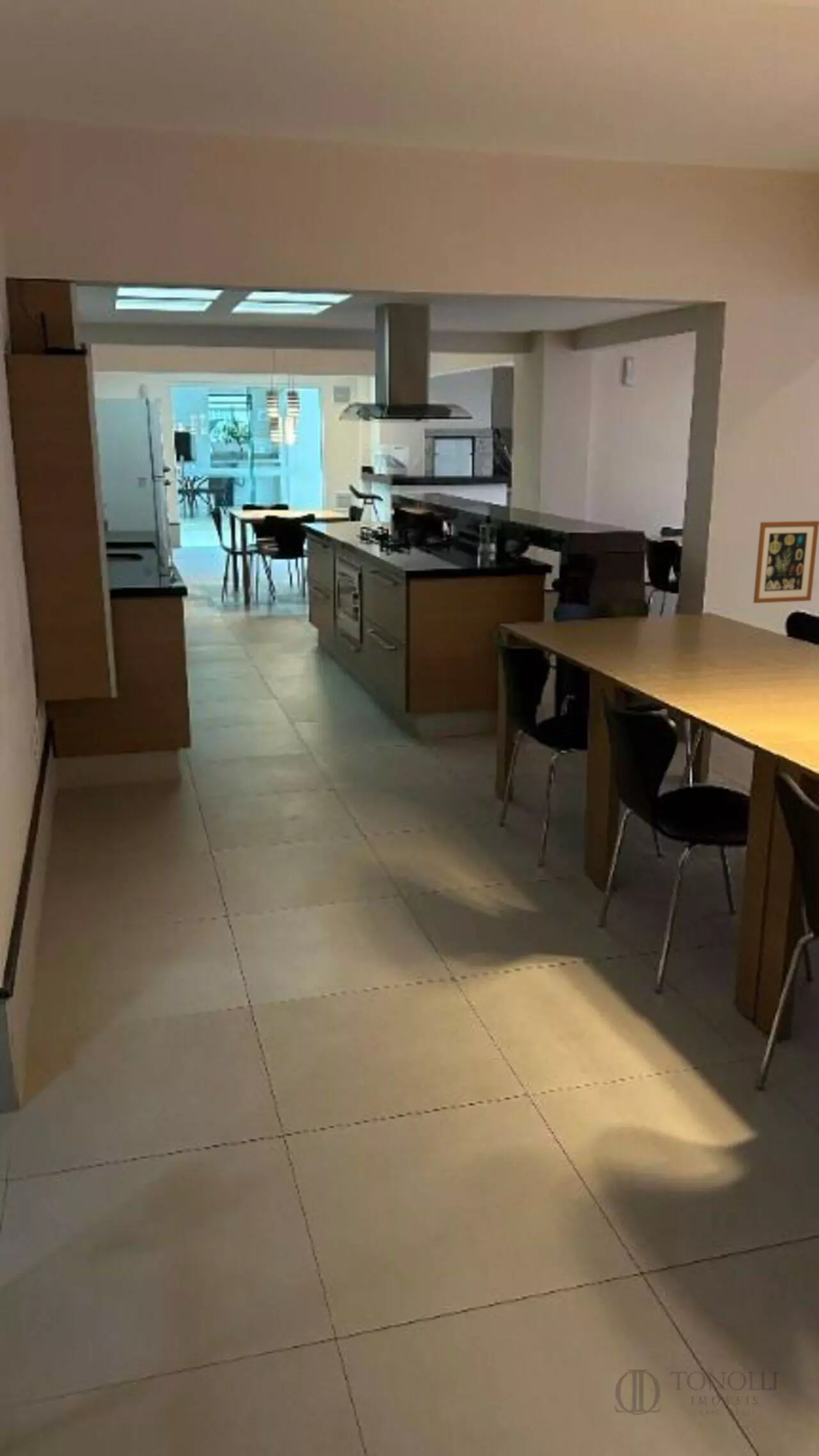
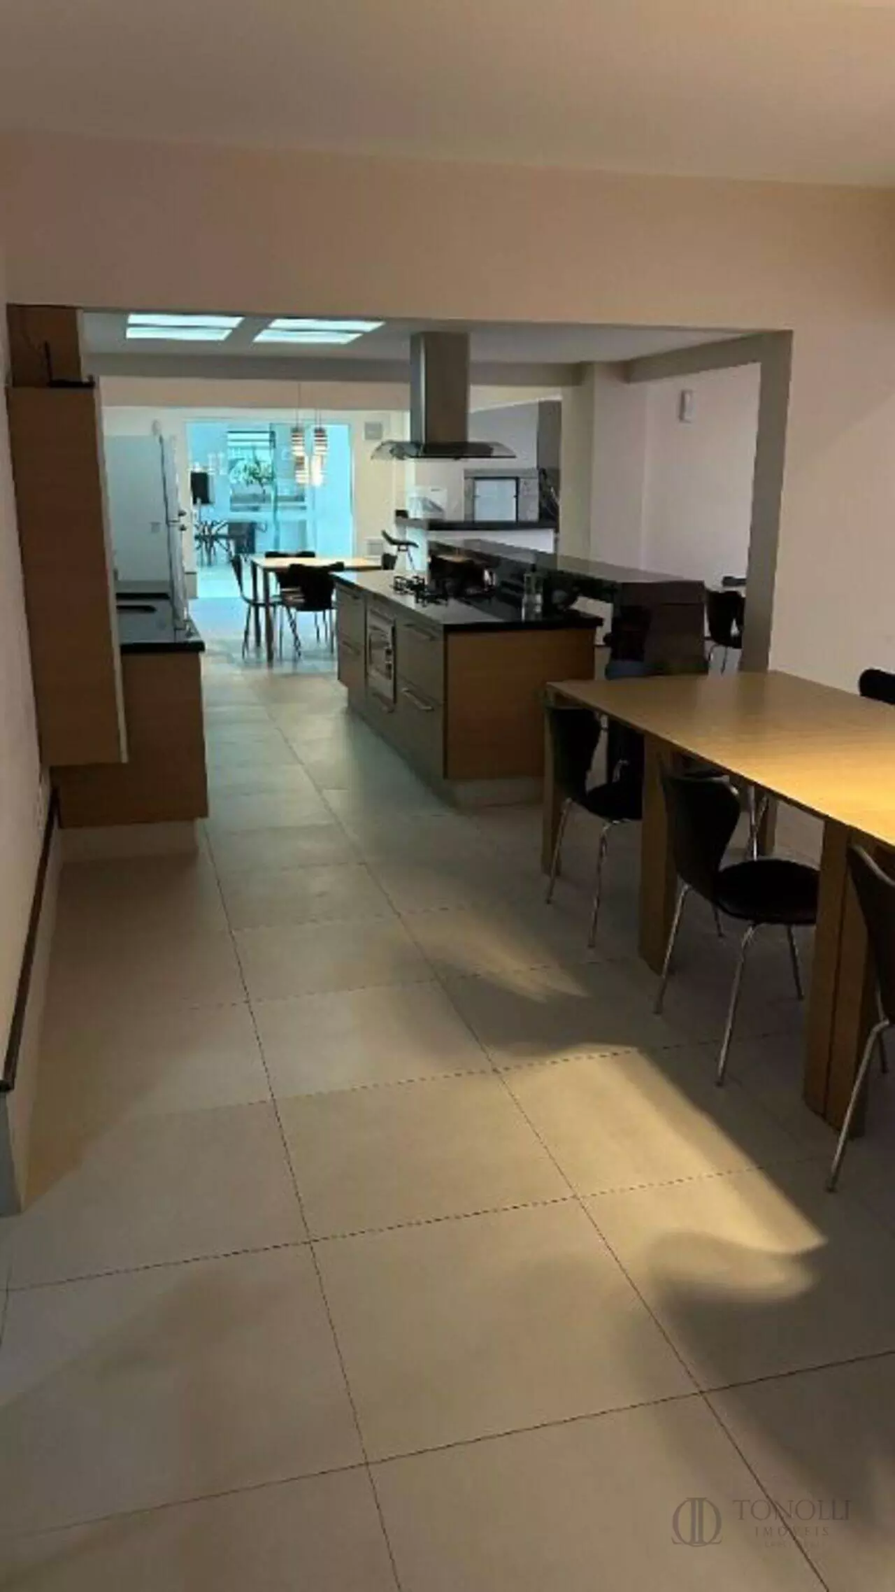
- wall art (786, 562)
